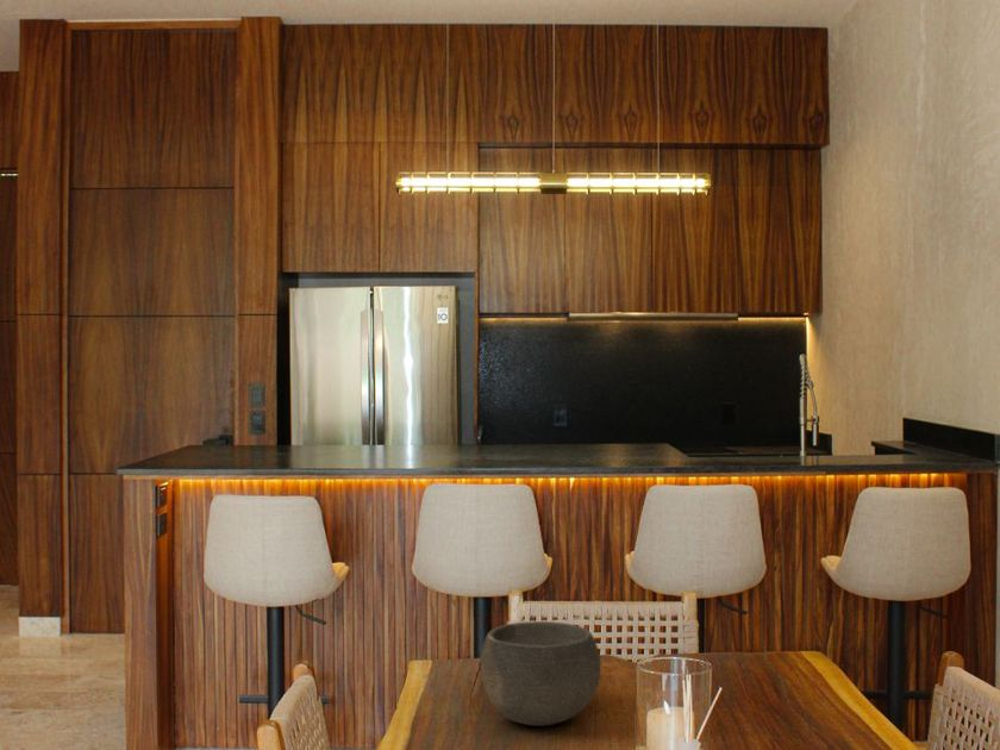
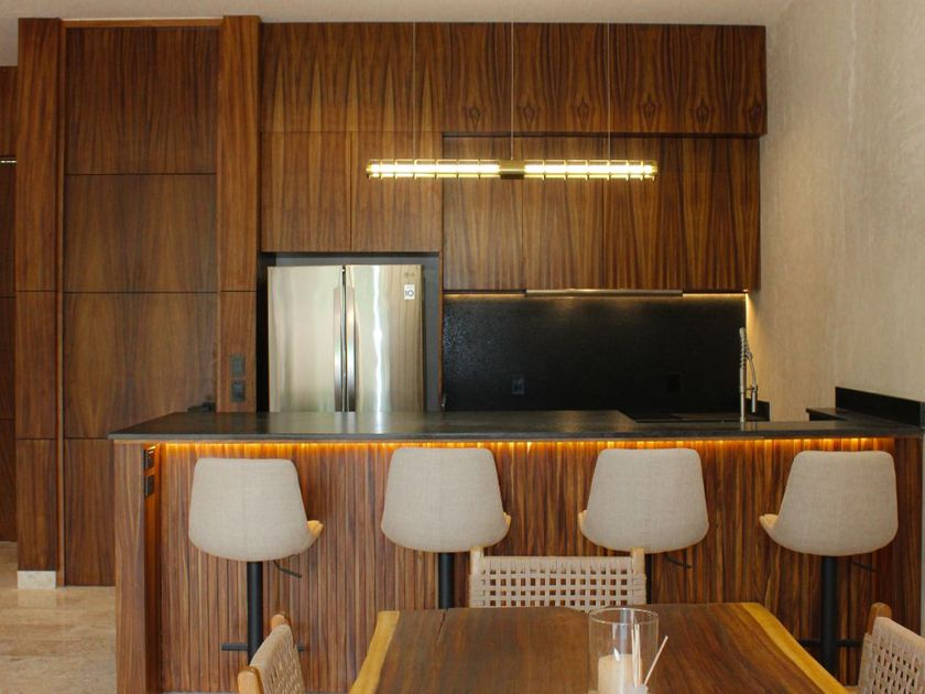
- bowl (540, 674)
